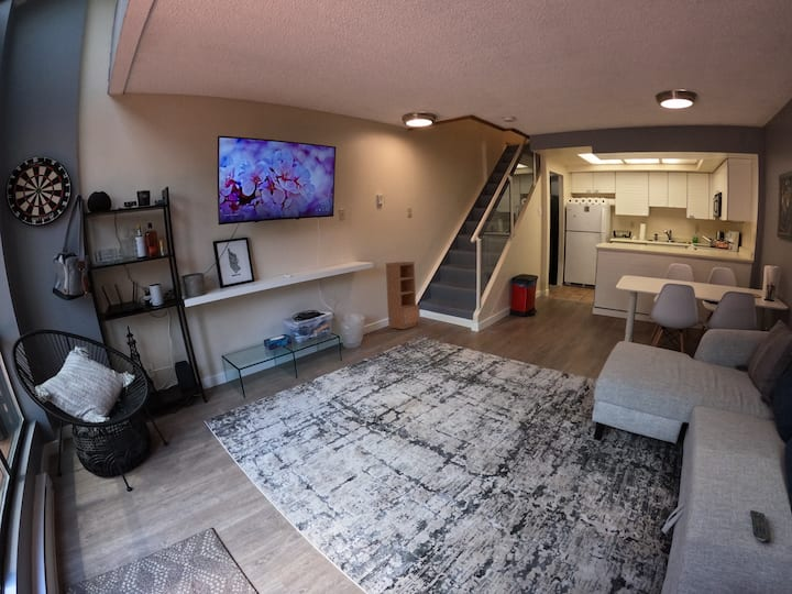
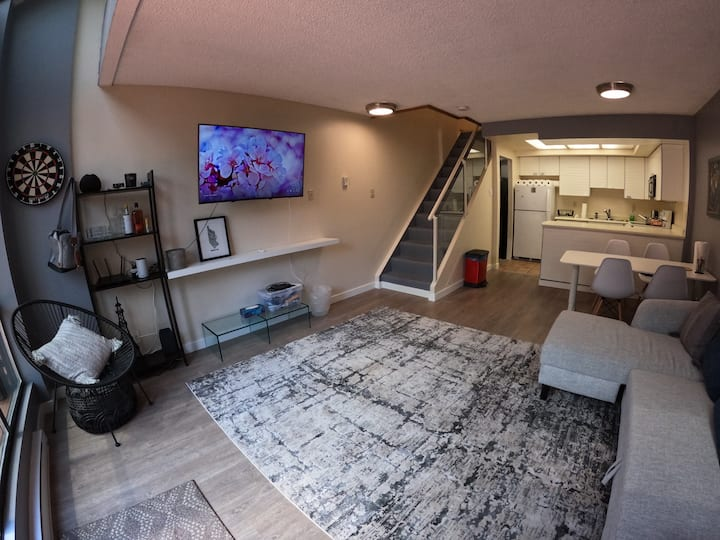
- remote control (759, 525)
- bookcase (403, 294)
